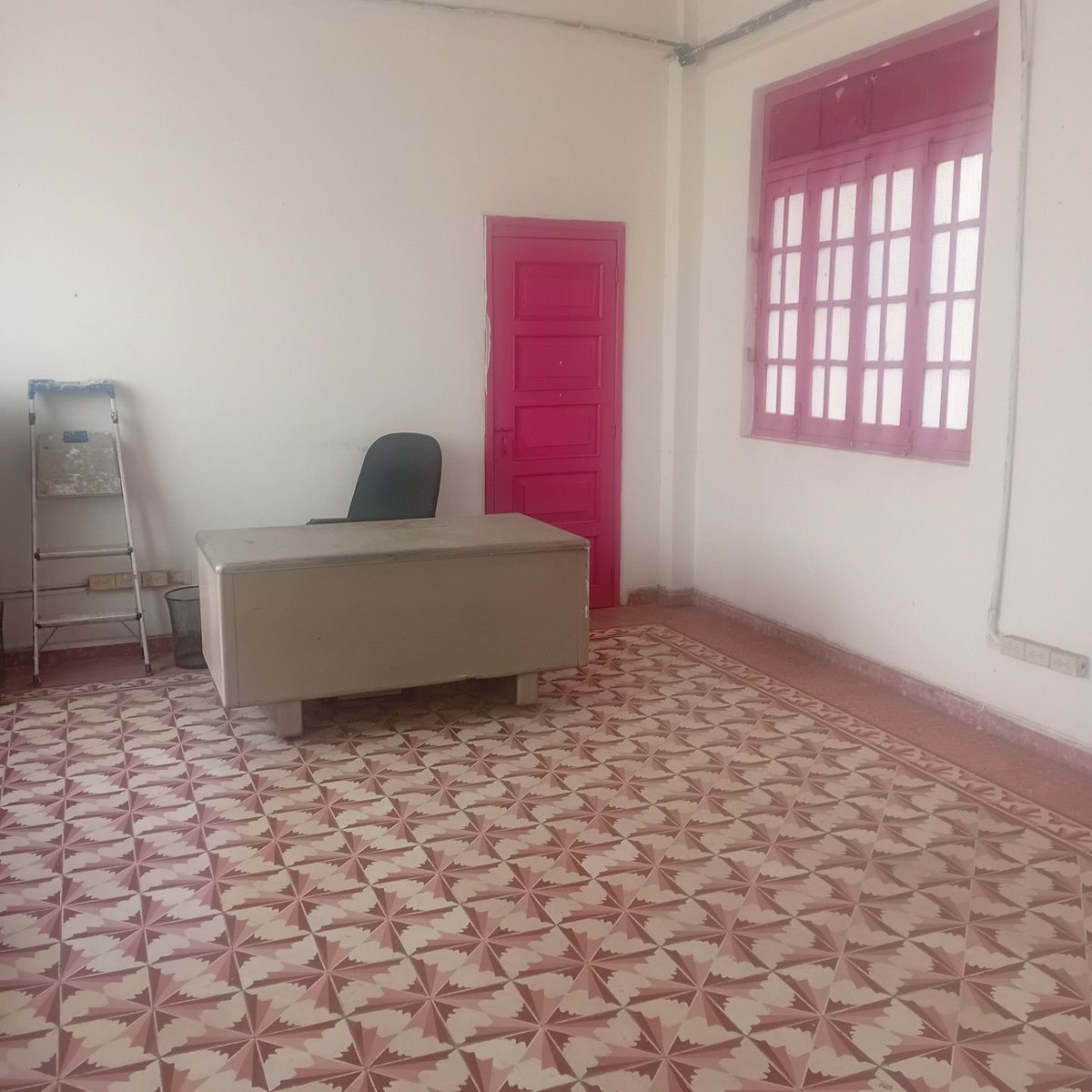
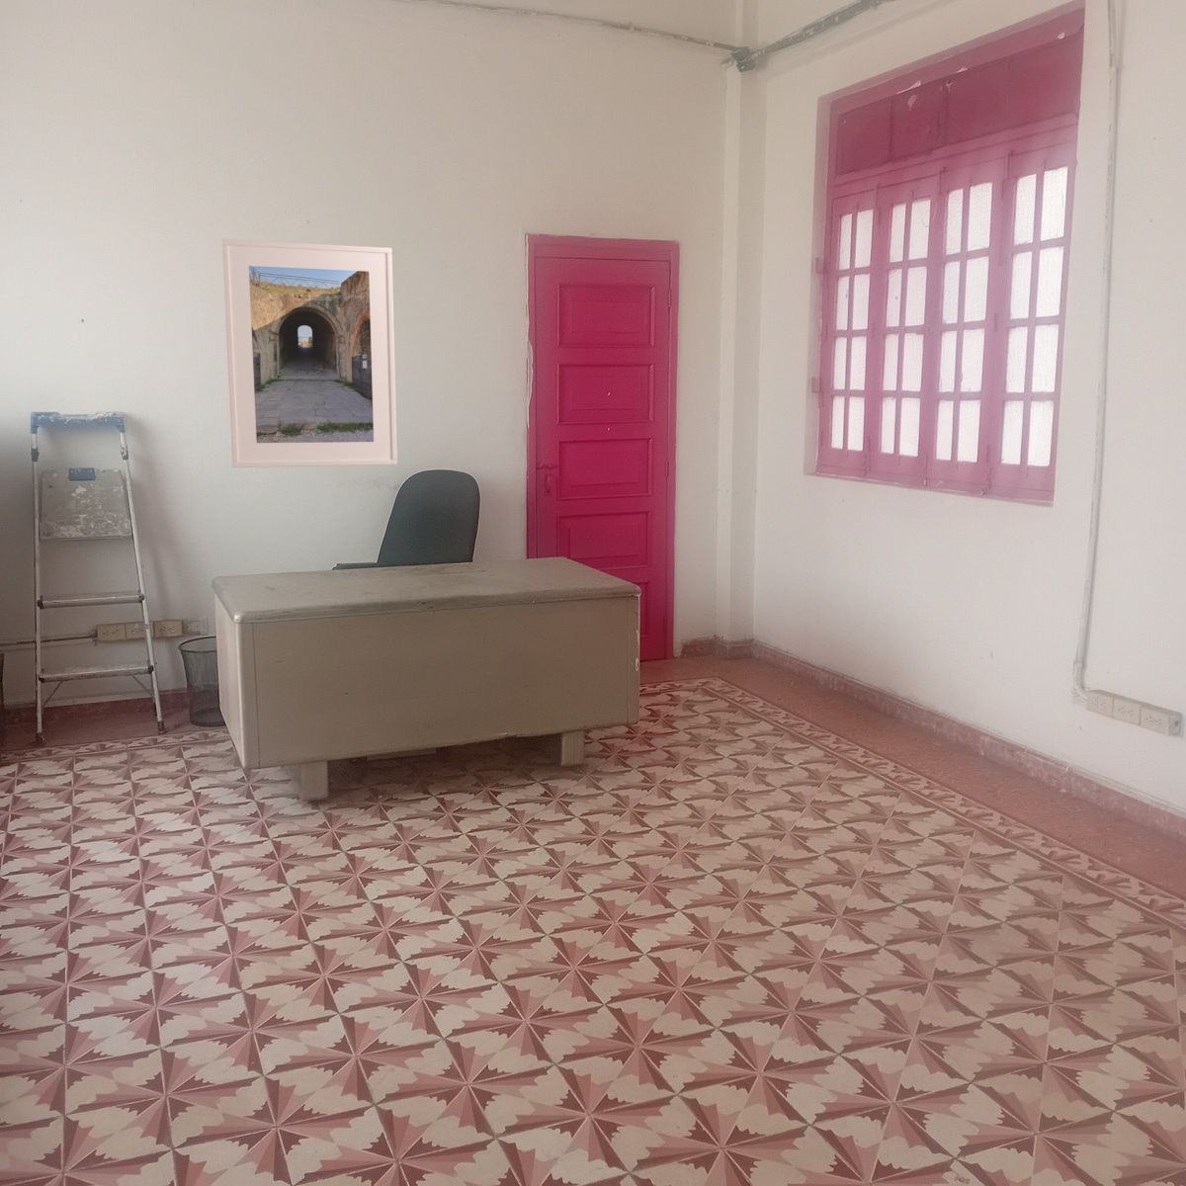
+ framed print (313, 356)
